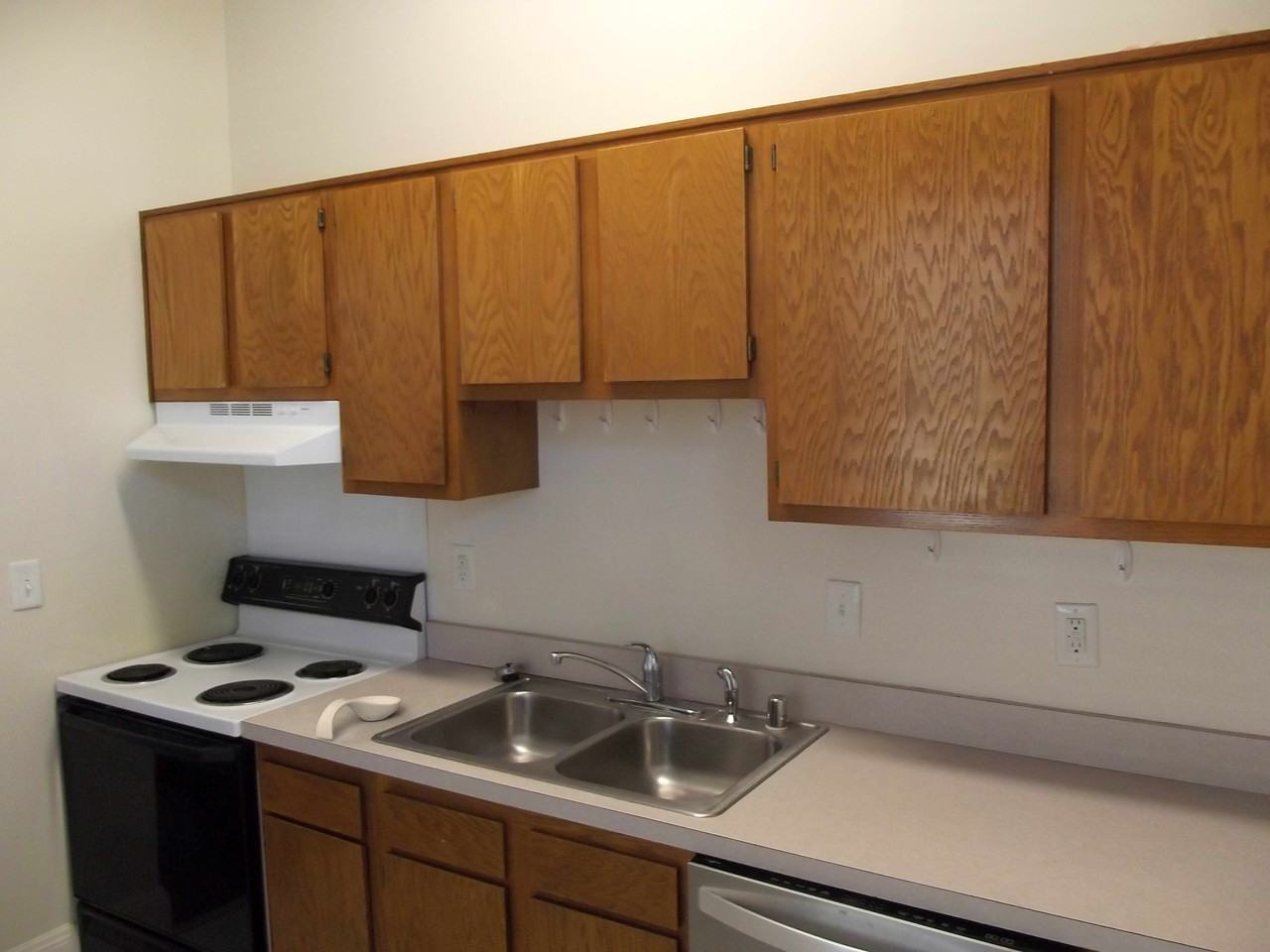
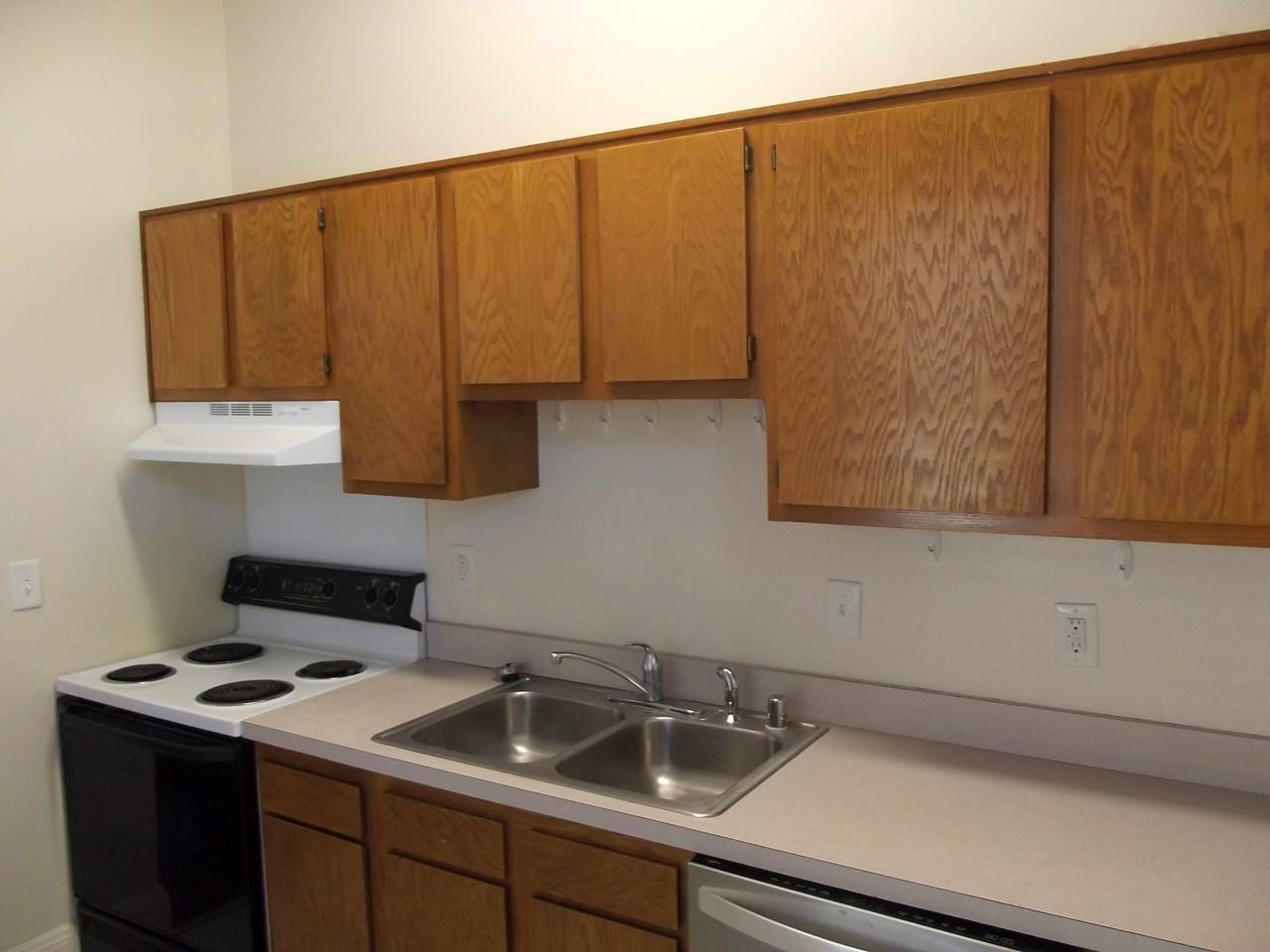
- spoon rest (358, 709)
